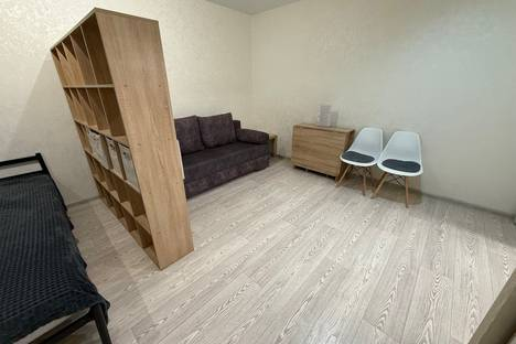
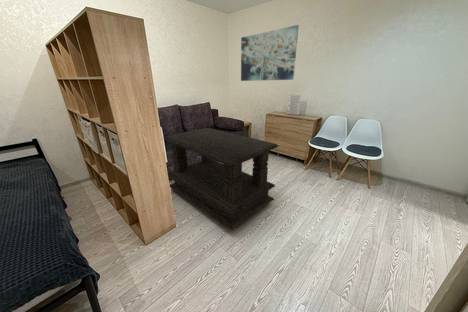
+ wall art (265, 57)
+ coffee table (217, 169)
